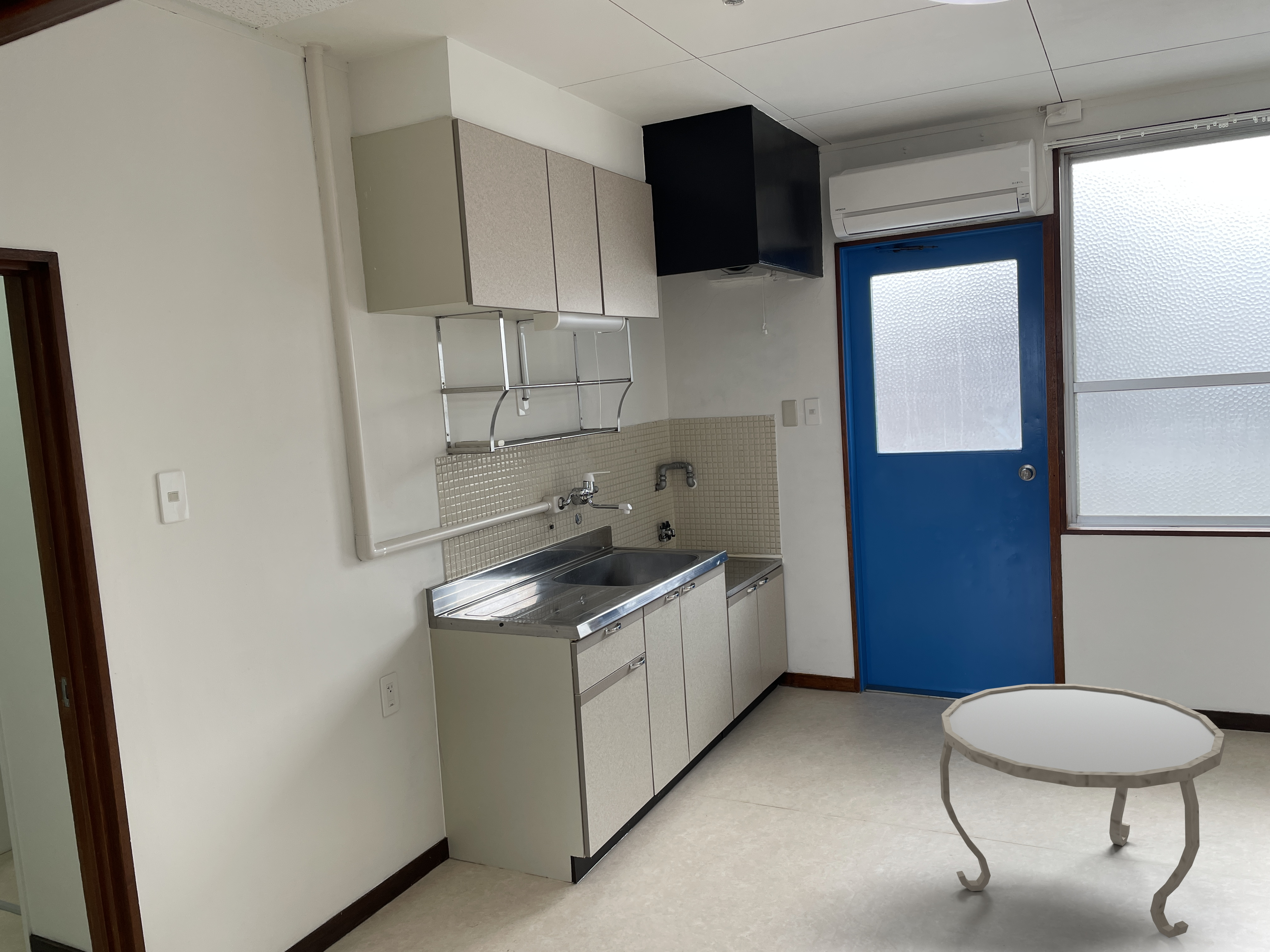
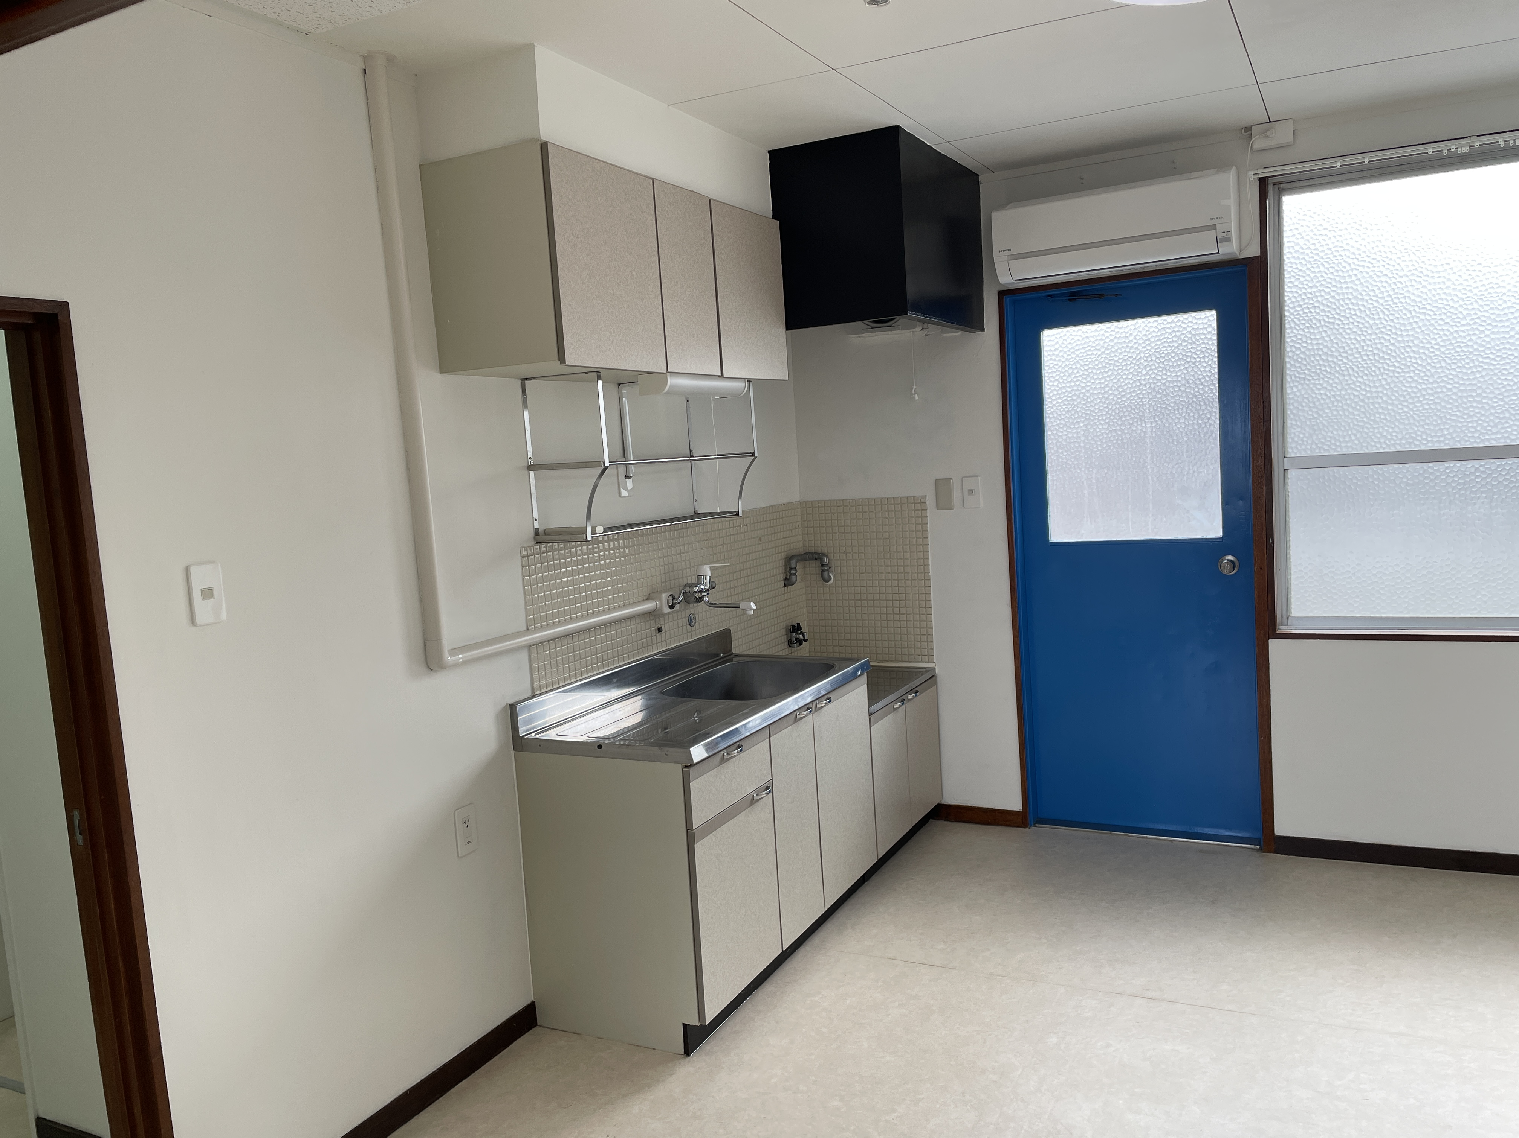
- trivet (1079, 787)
